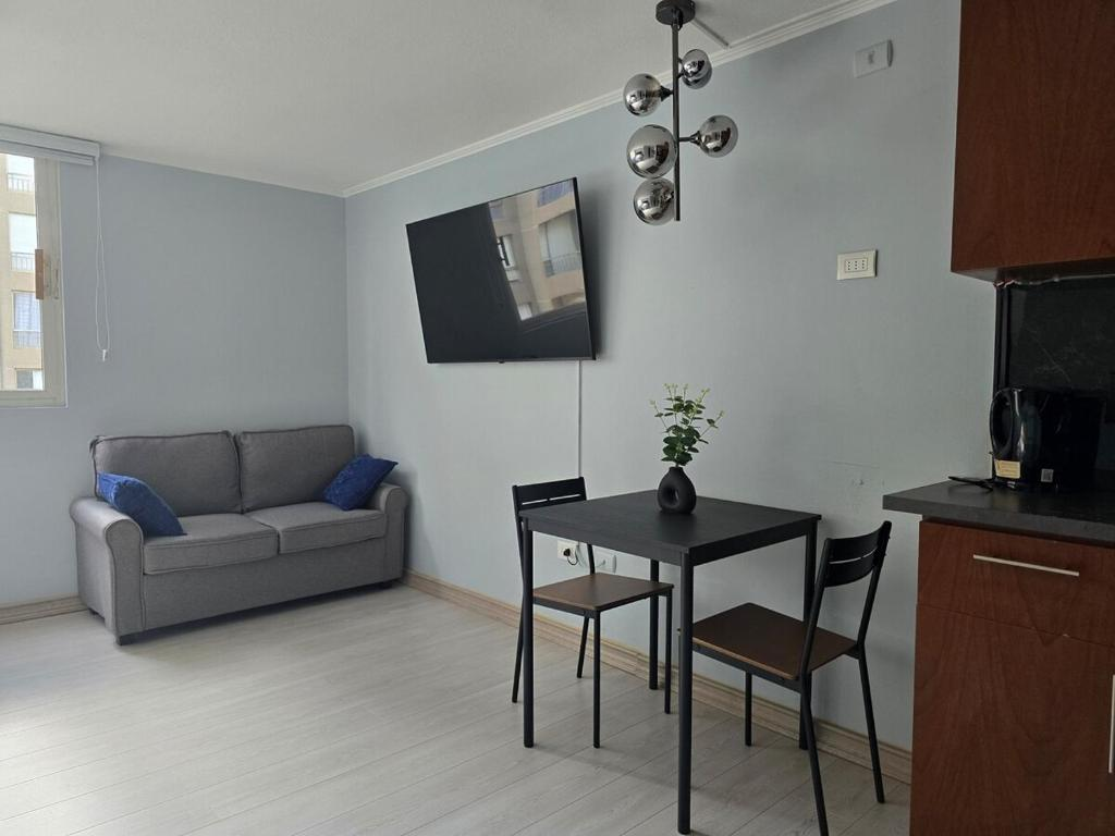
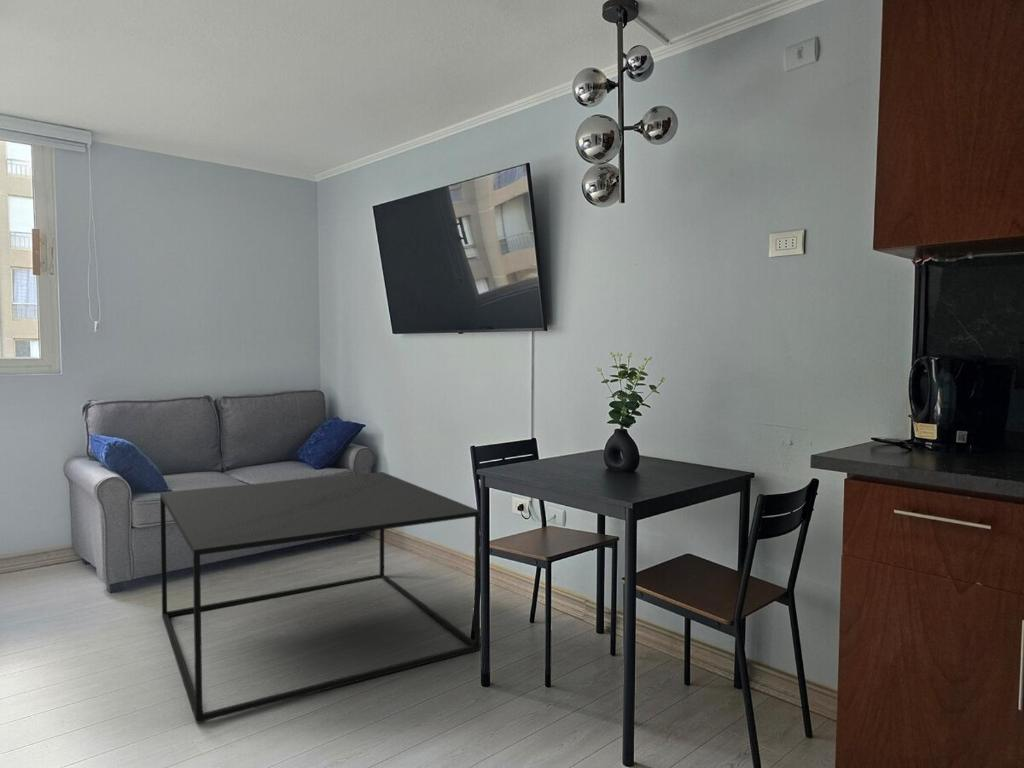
+ coffee table (316, 585)
